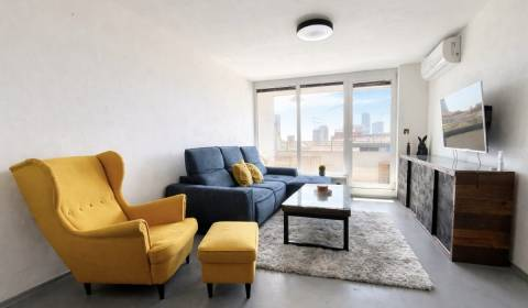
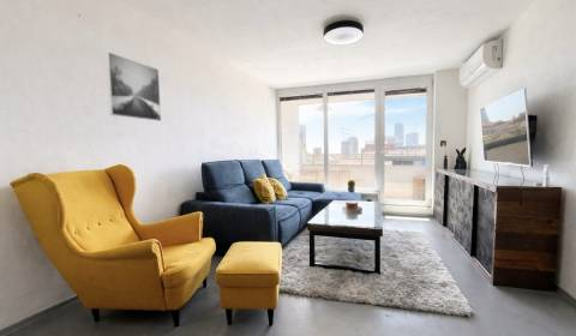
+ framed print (136, 90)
